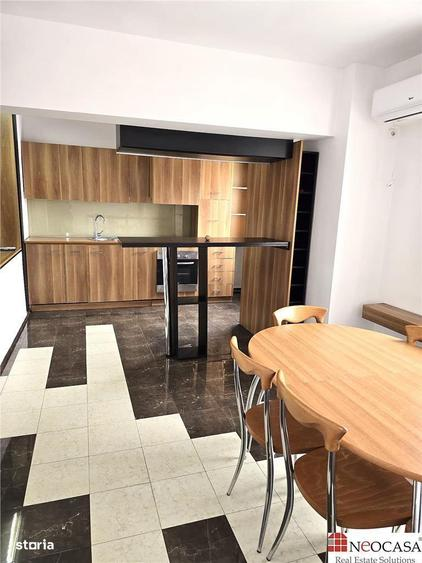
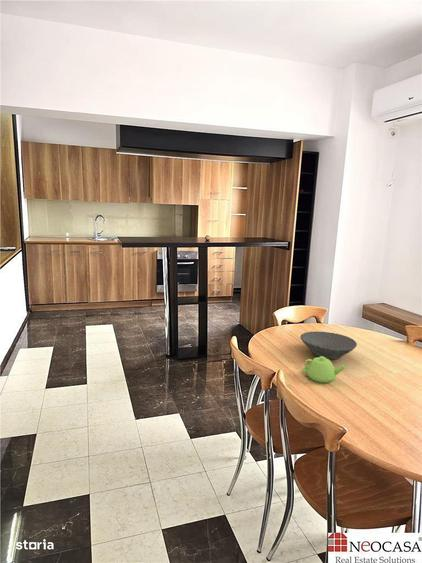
+ bowl (327, 346)
+ teapot (323, 367)
